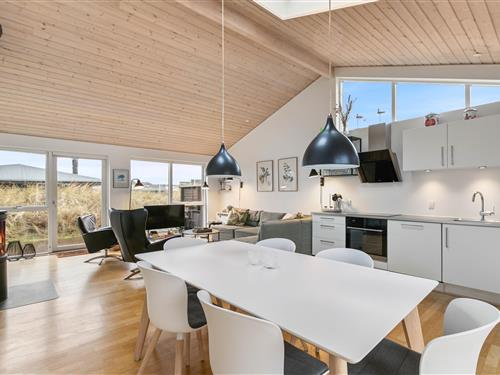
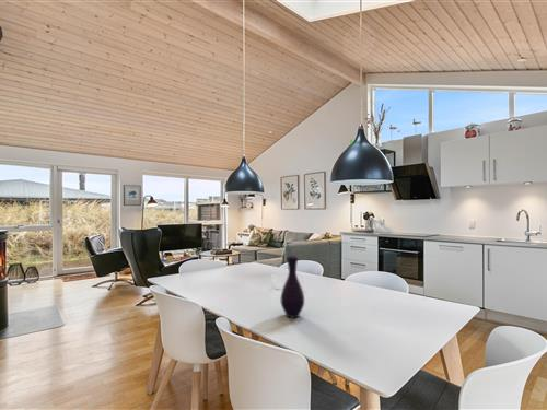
+ vase (292, 285)
